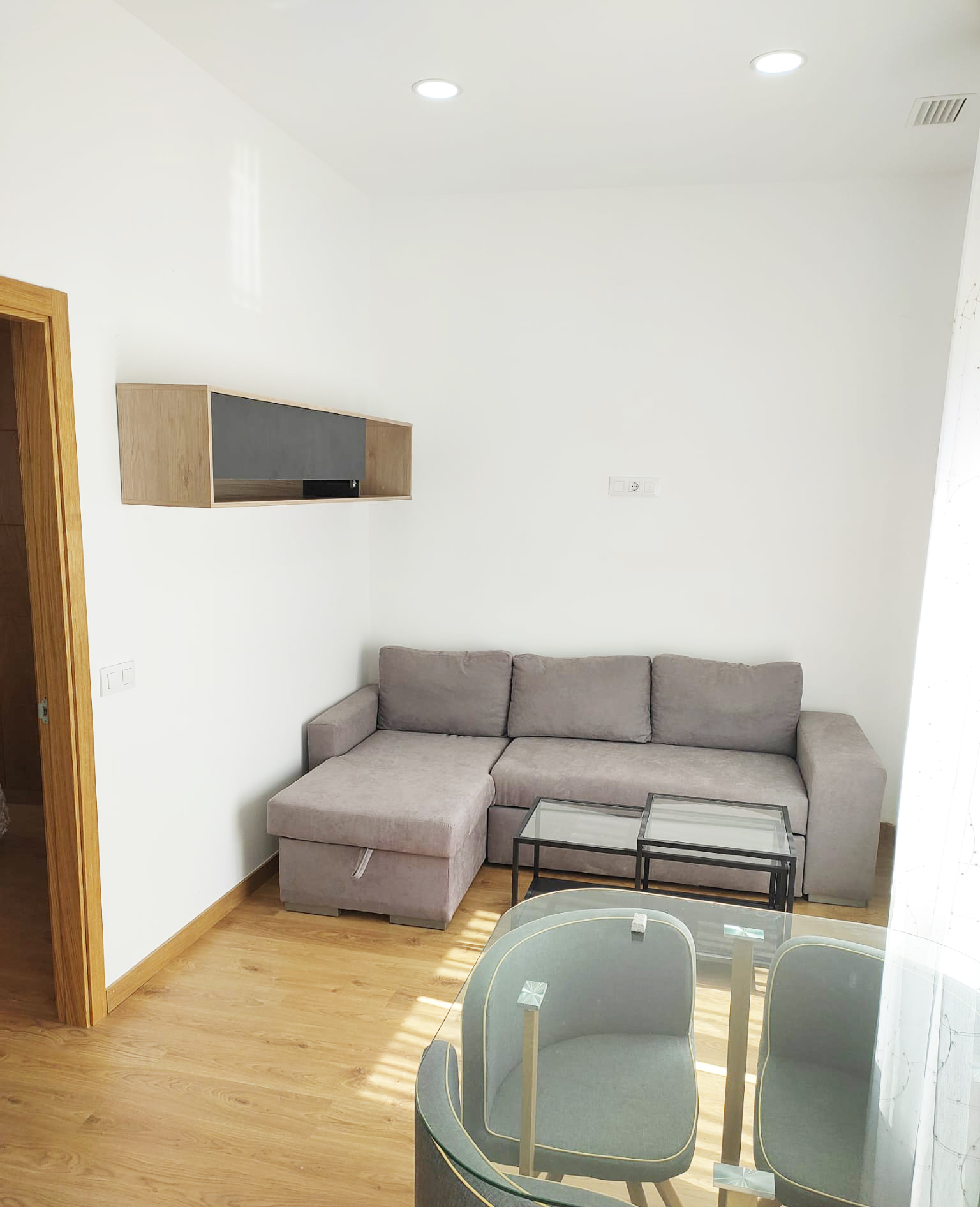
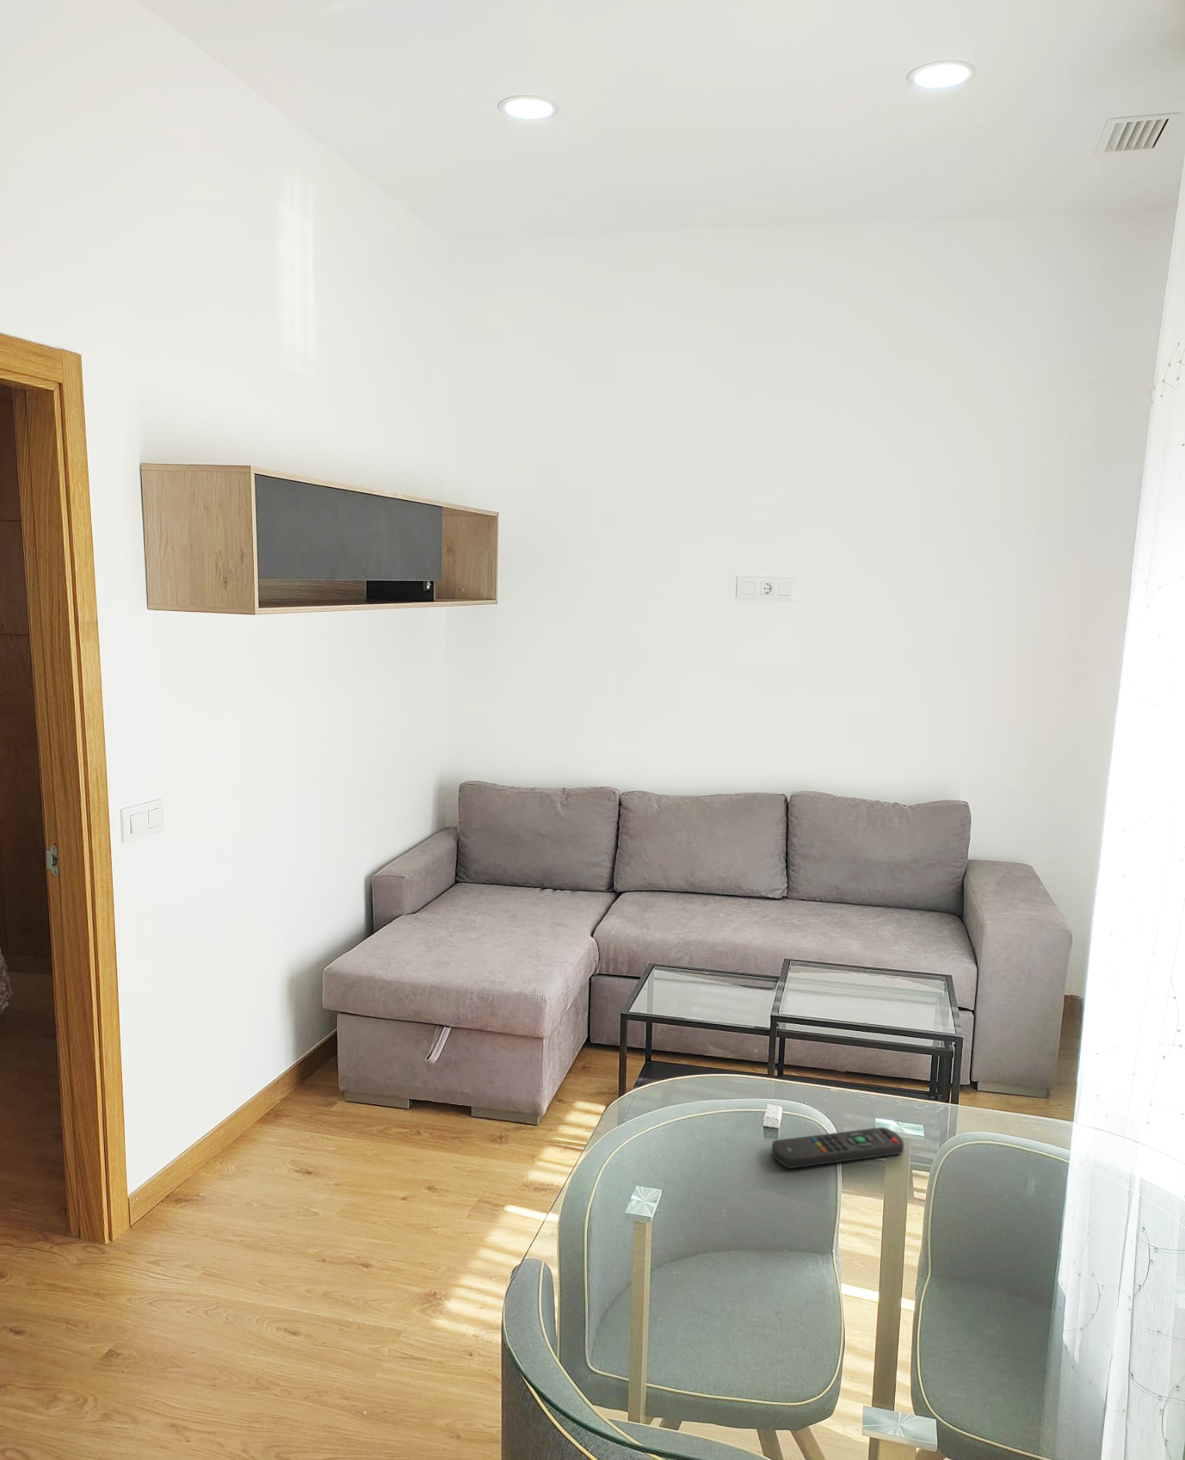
+ remote control (838, 1146)
